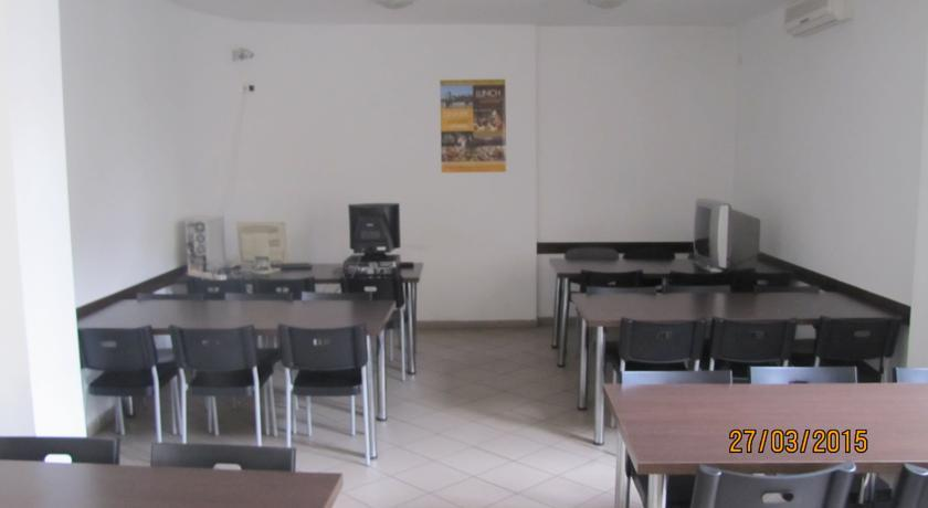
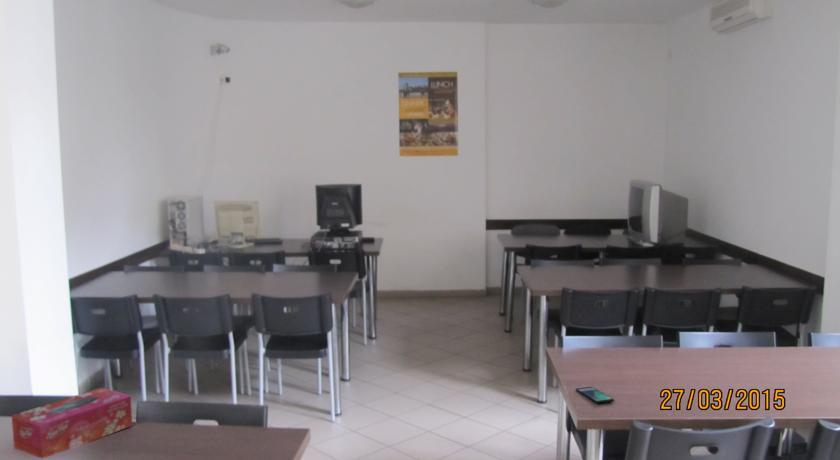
+ smartphone (594, 394)
+ tissue box (74, 420)
